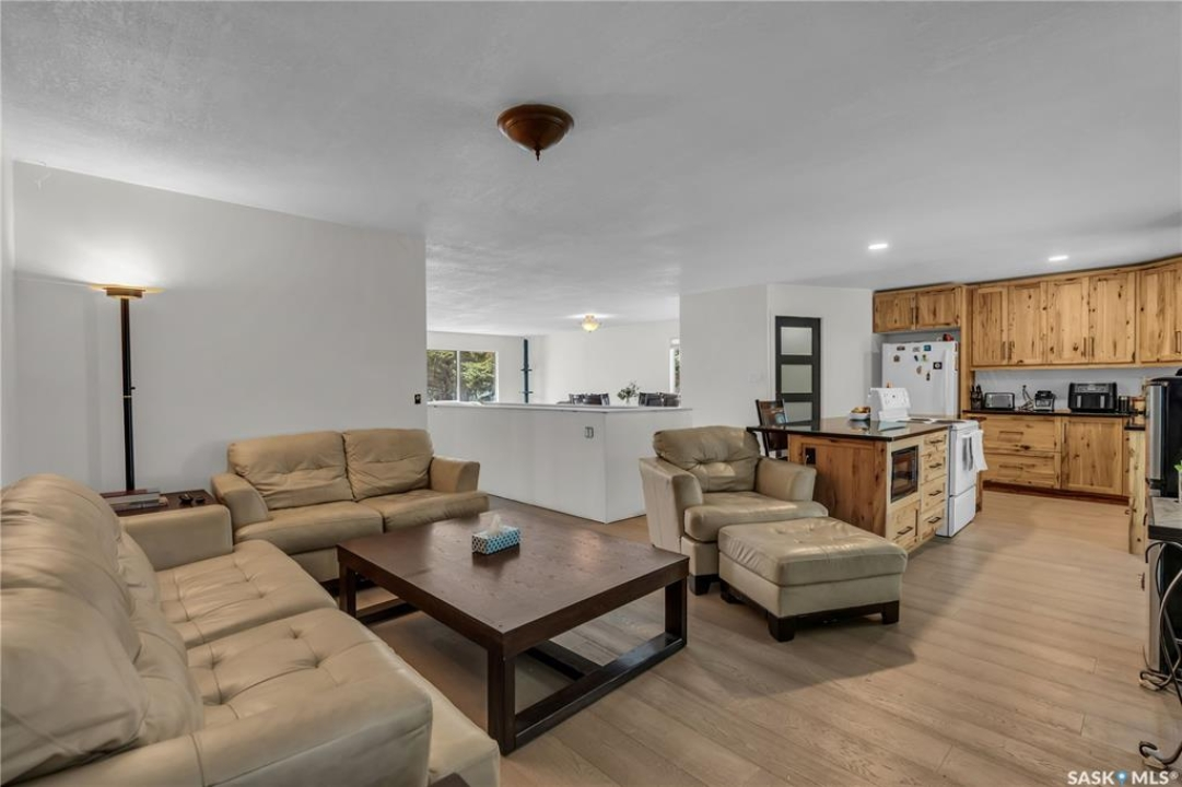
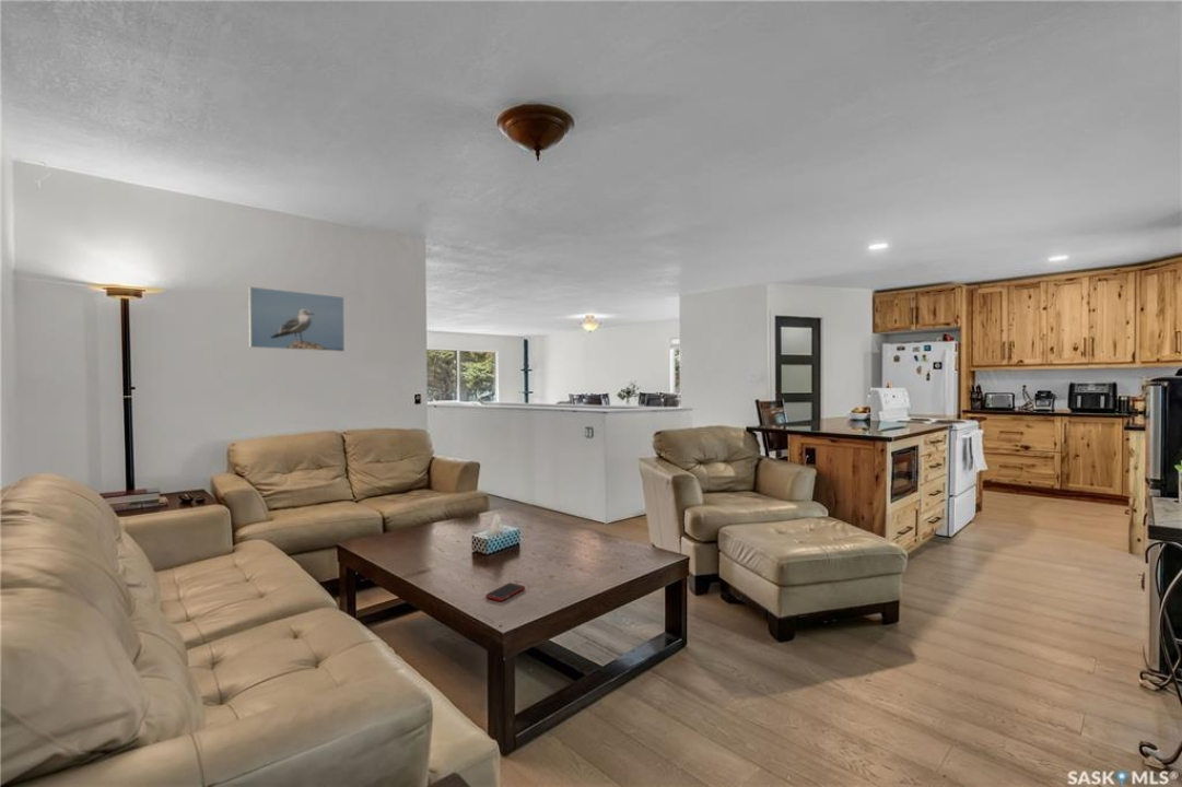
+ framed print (299, 320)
+ cell phone (505, 591)
